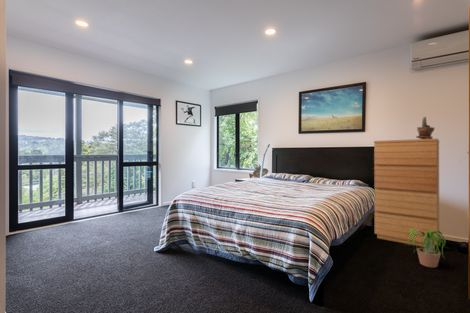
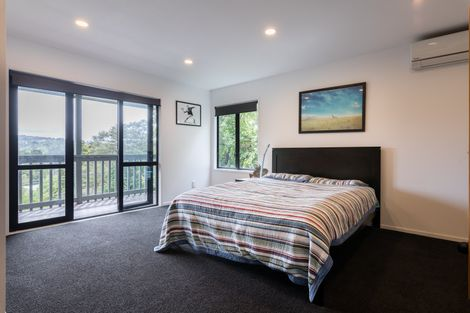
- potted plant (425, 128)
- dresser (406, 189)
- potted plant (426, 247)
